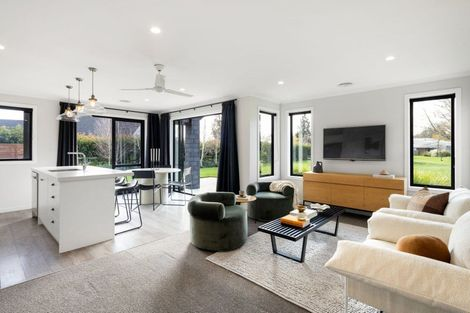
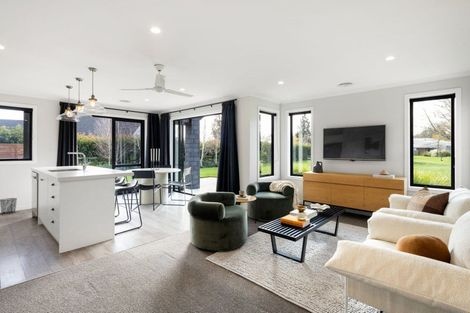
+ waste bin (8, 206)
